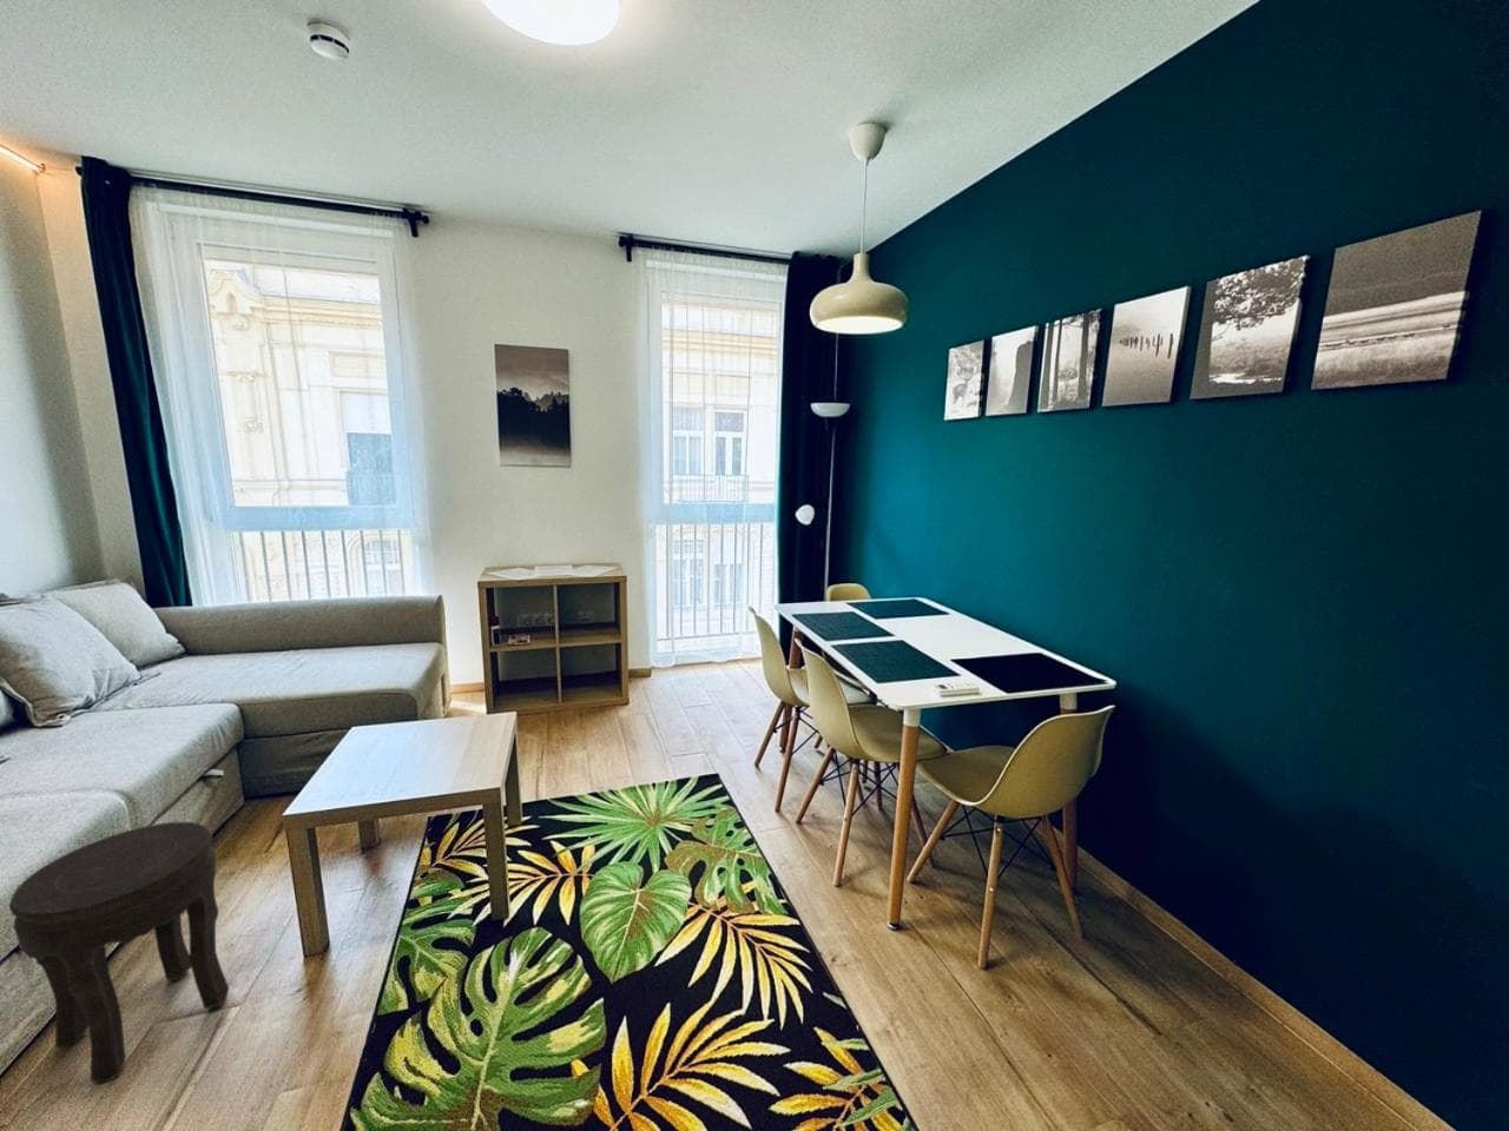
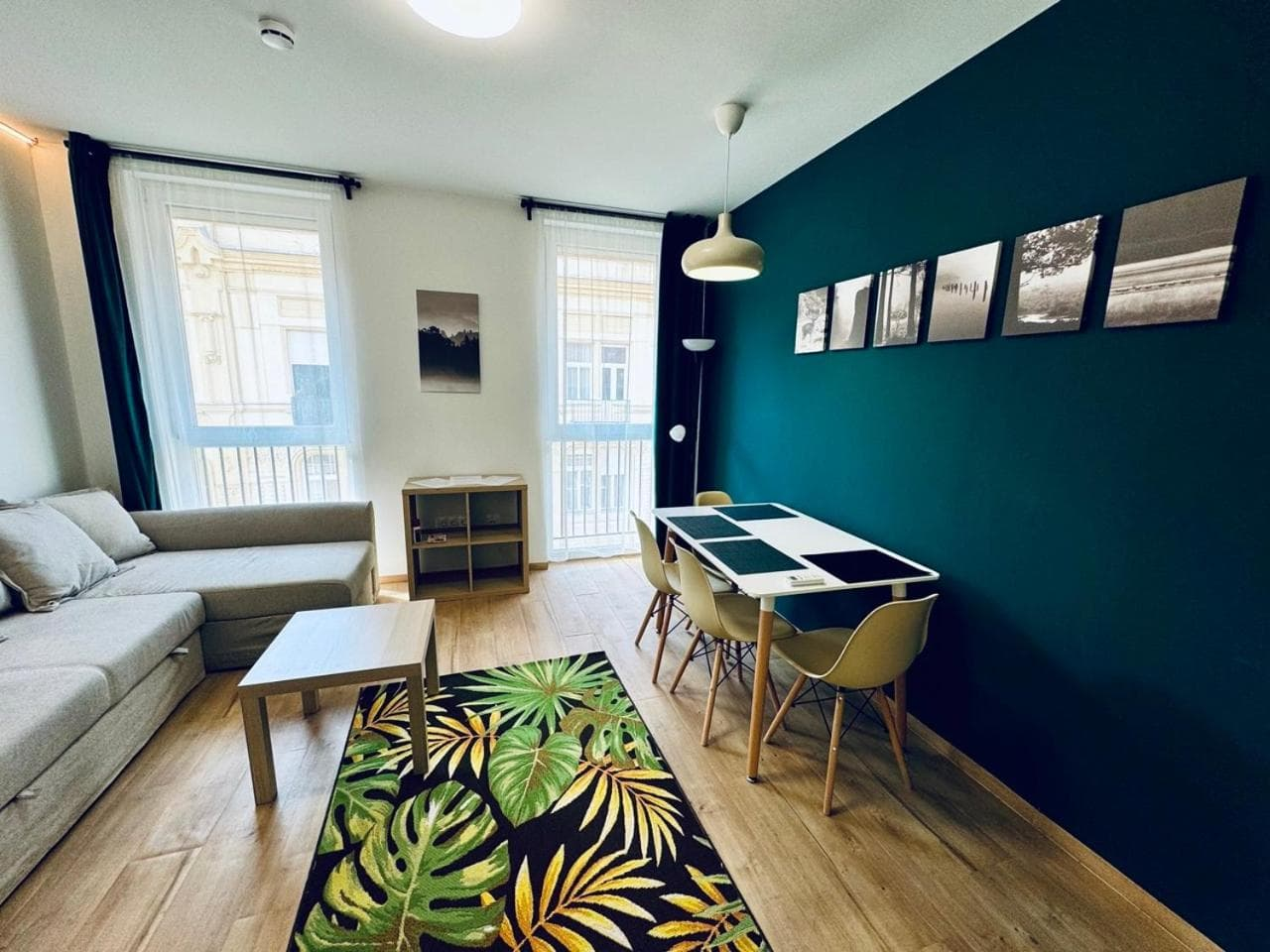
- side table (131, 940)
